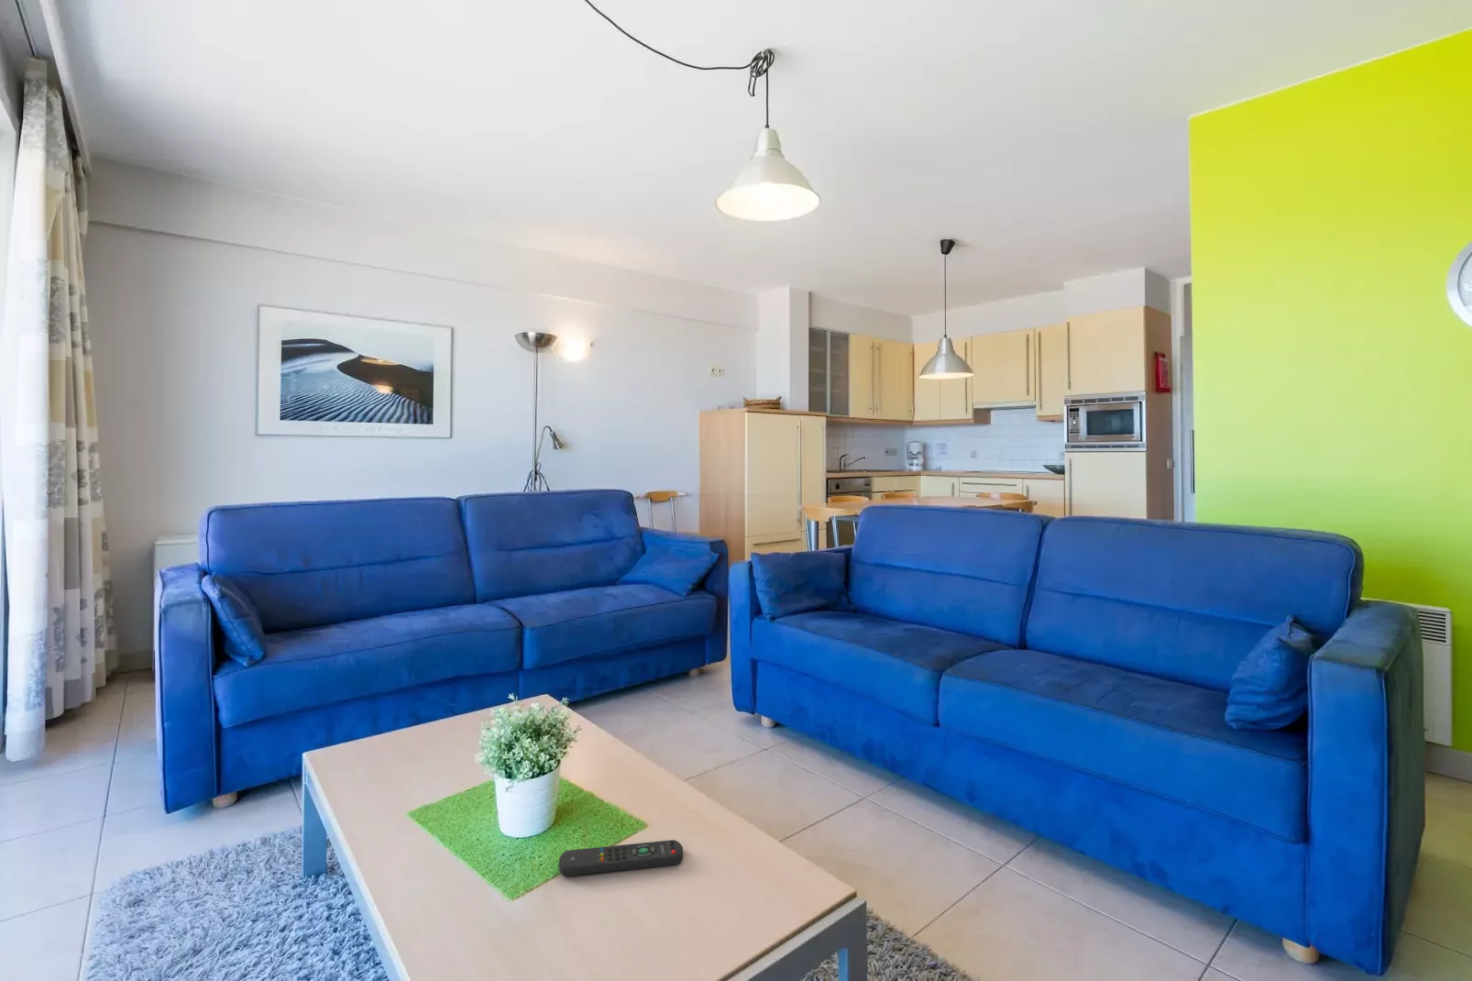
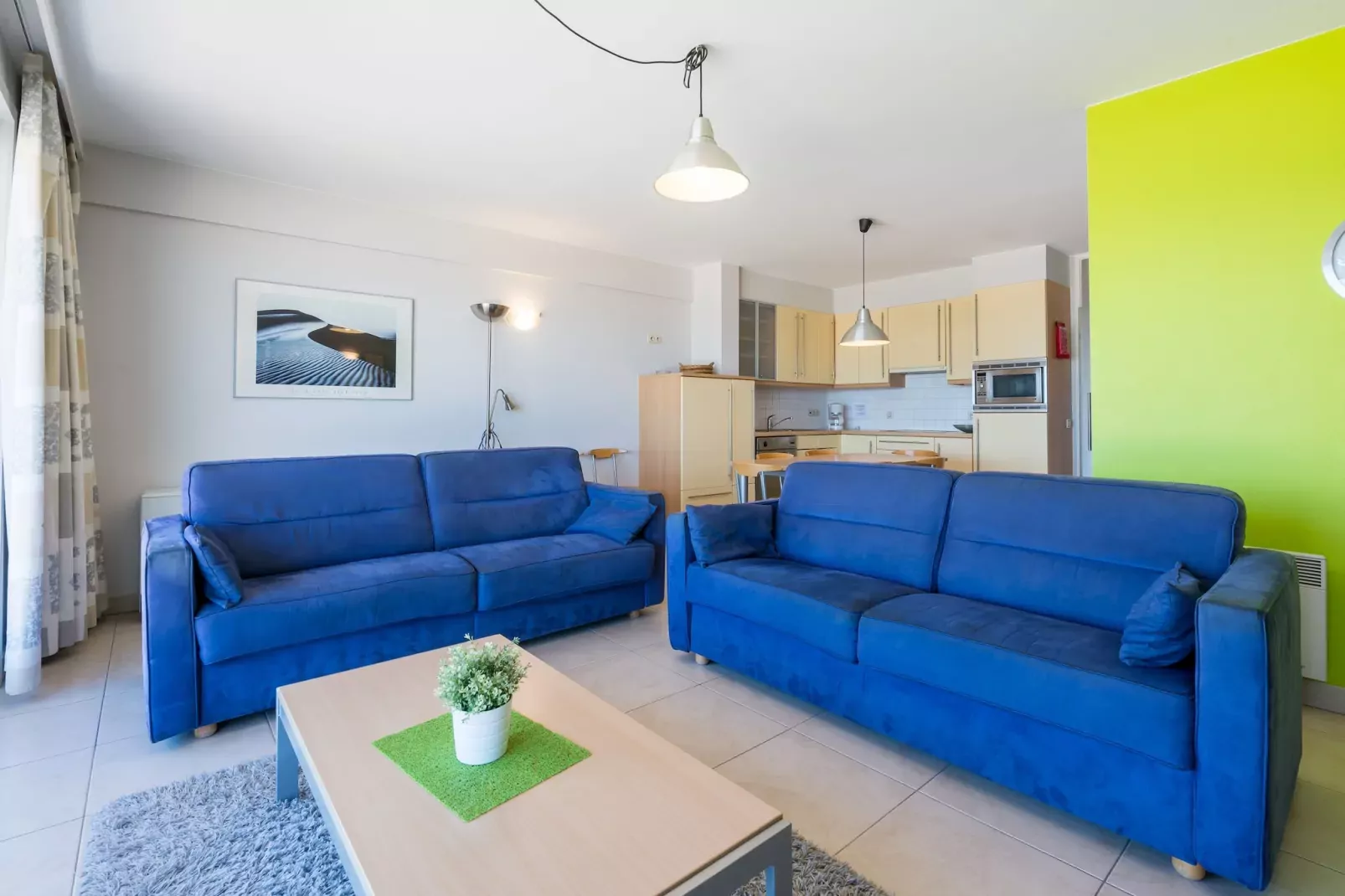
- remote control (622, 856)
